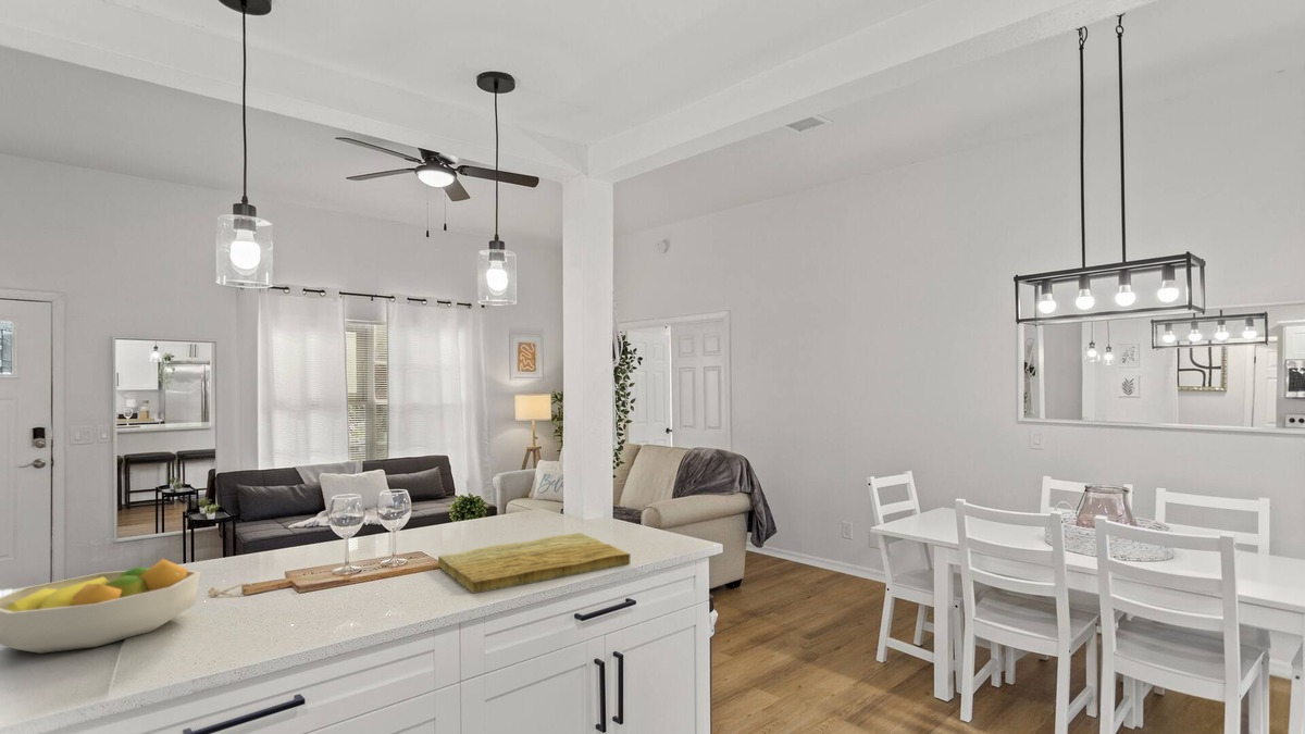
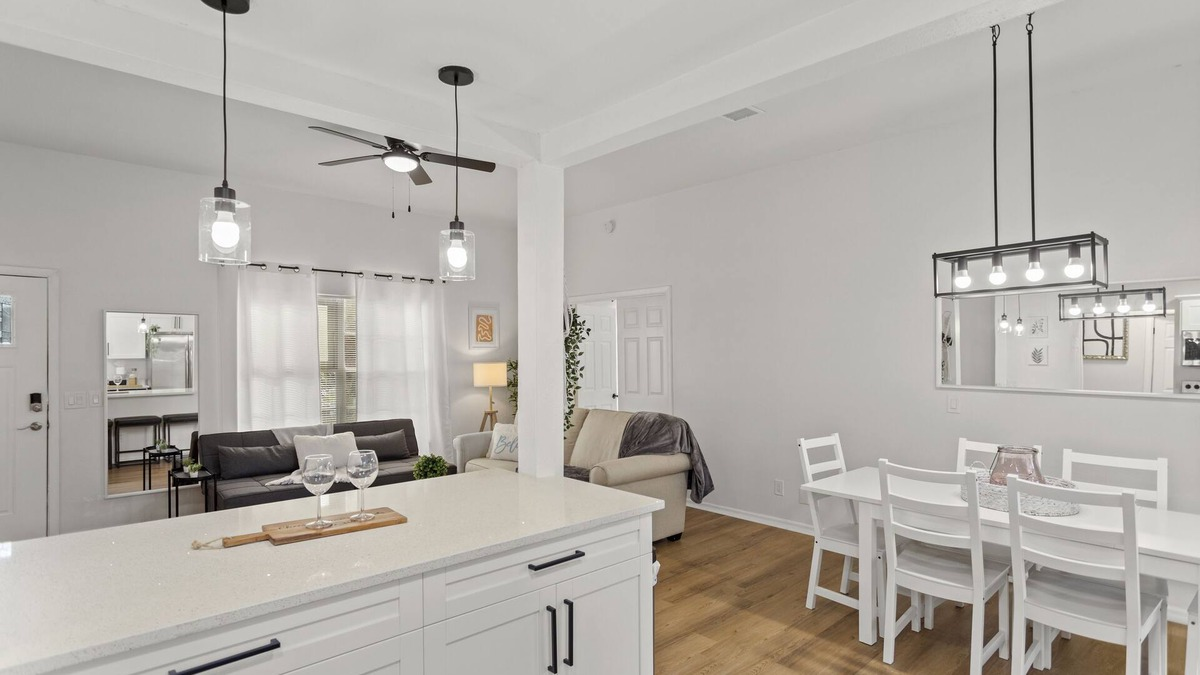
- cutting board (534, 558)
- fruit bowl (98, 599)
